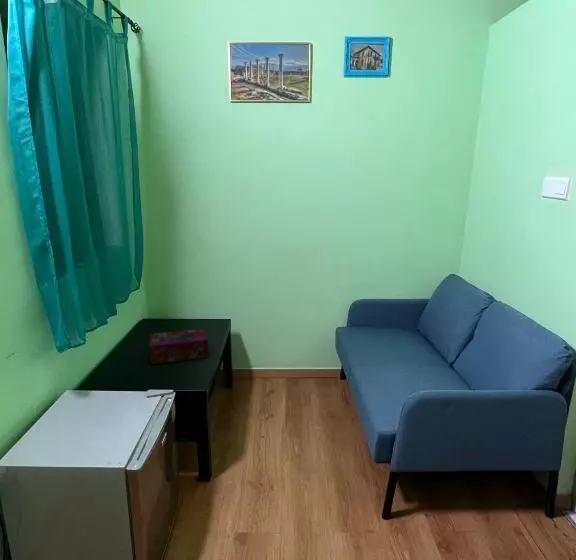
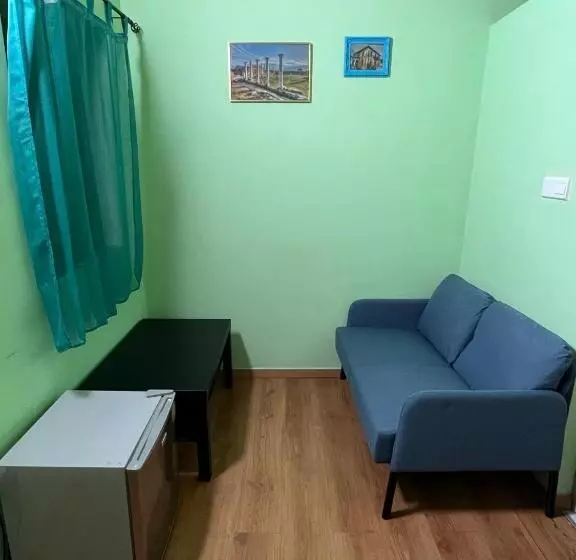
- tissue box (178, 345)
